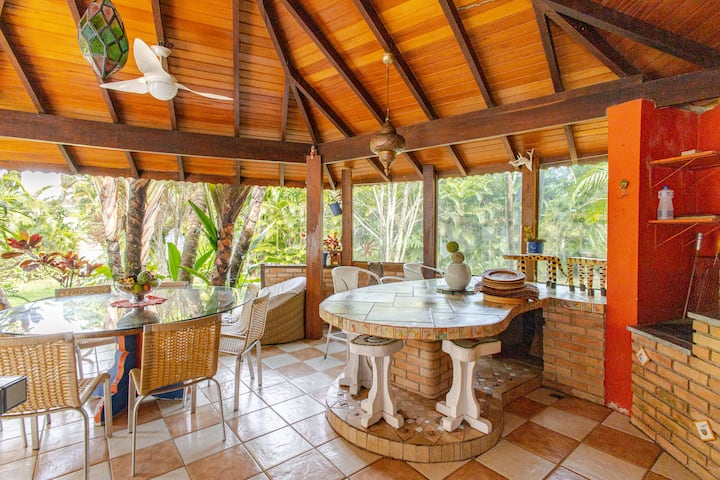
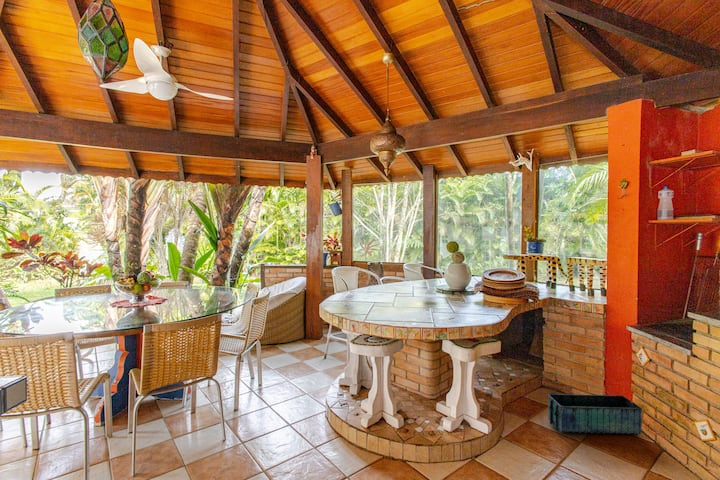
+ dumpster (591, 414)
